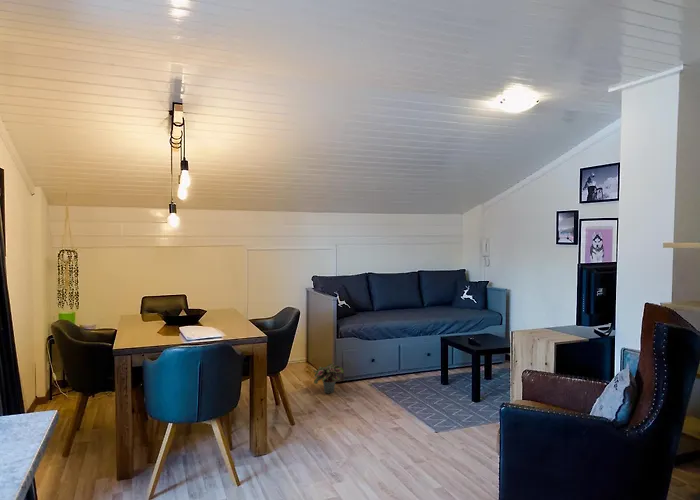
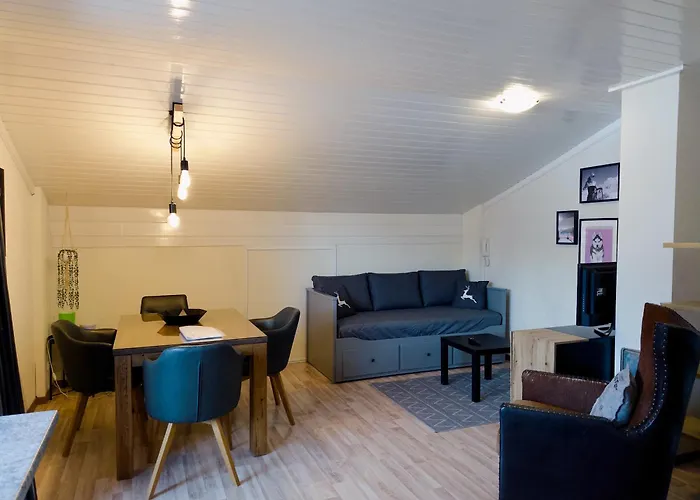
- potted plant (328, 379)
